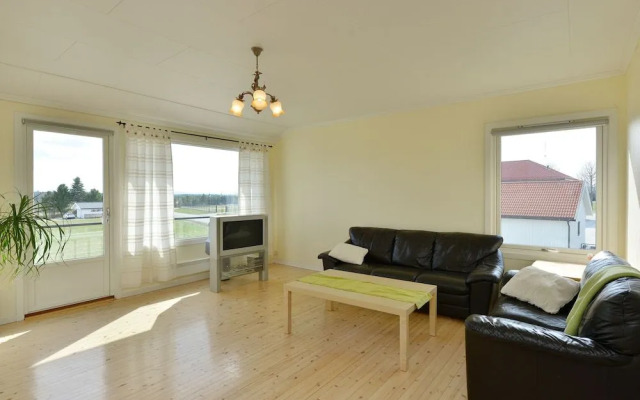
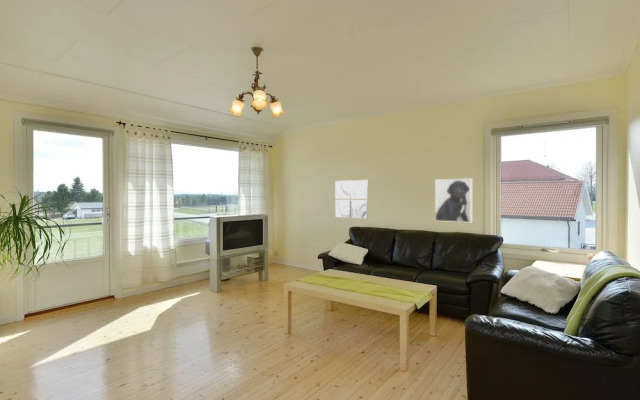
+ wall art (351, 198)
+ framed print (453, 200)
